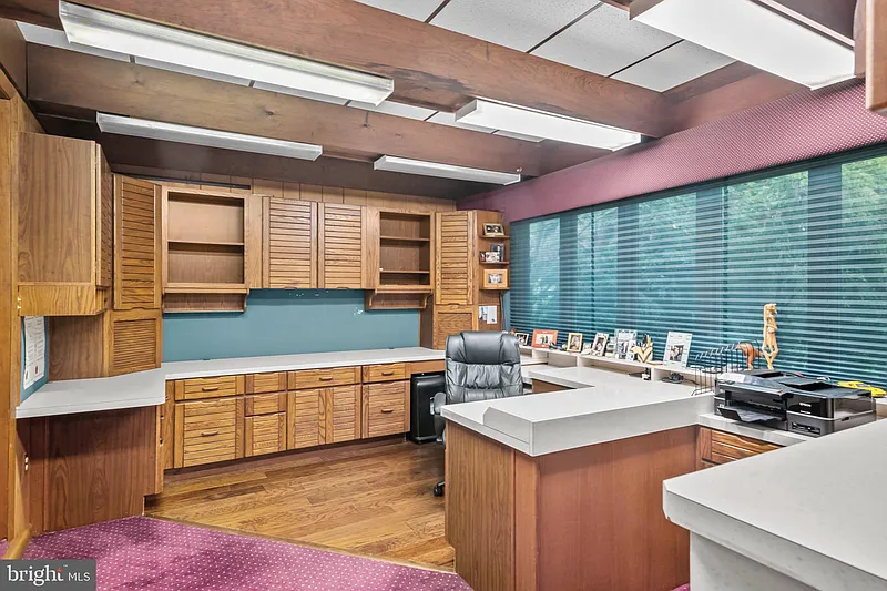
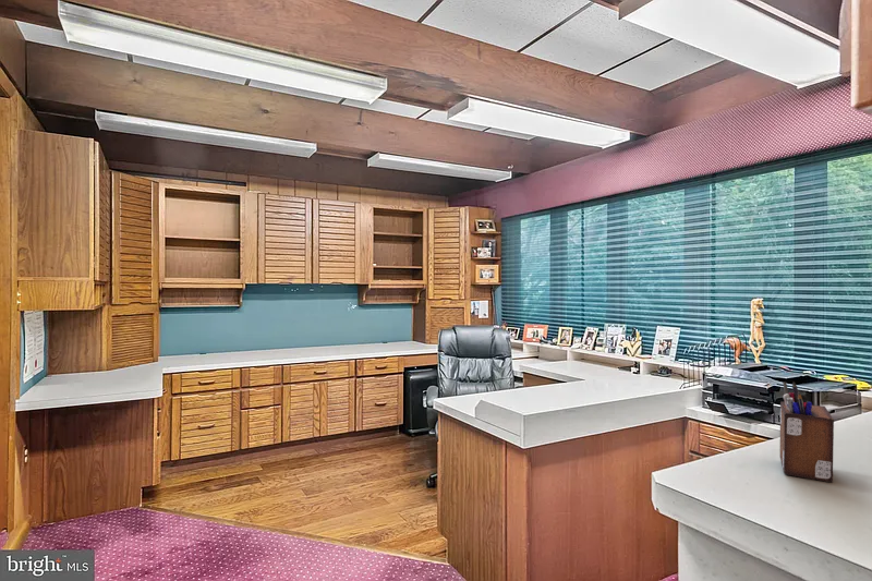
+ desk organizer (804, 427)
